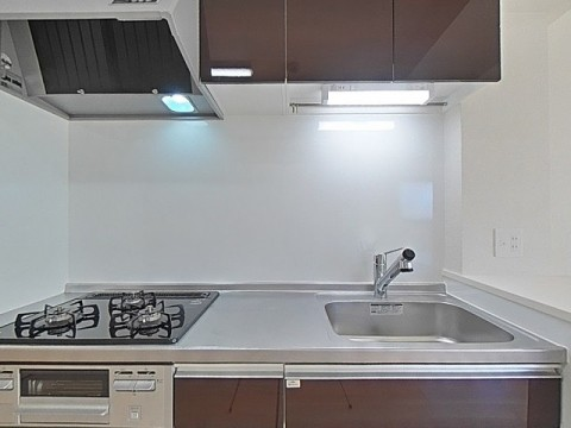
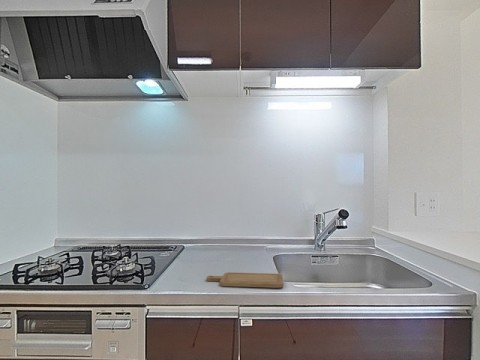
+ chopping board (244, 279)
